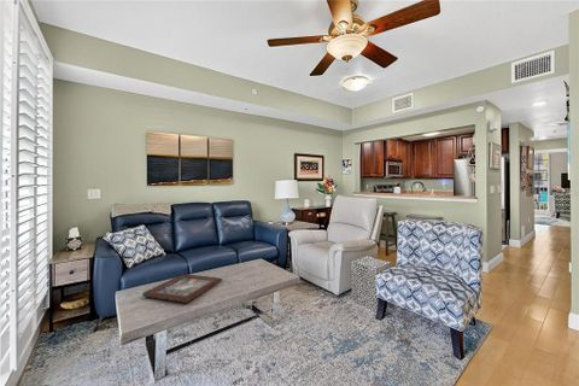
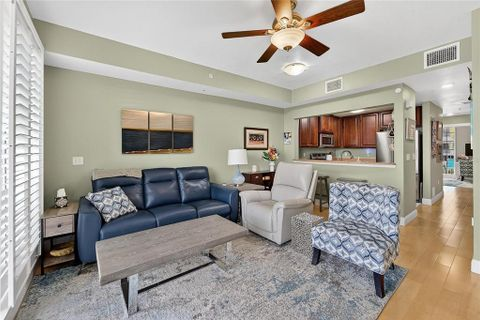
- decorative tray (185, 286)
